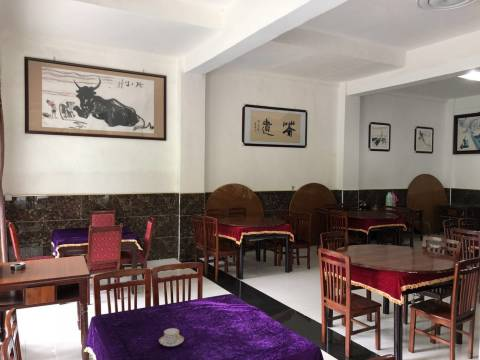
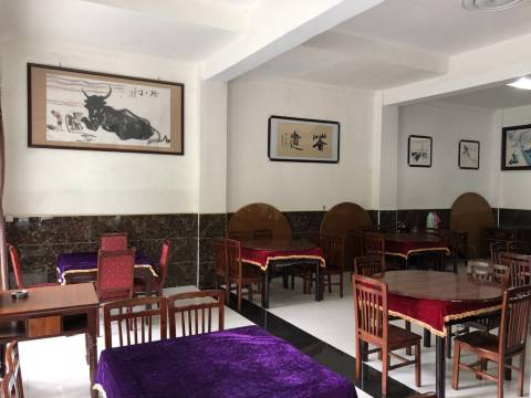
- teacup (171, 337)
